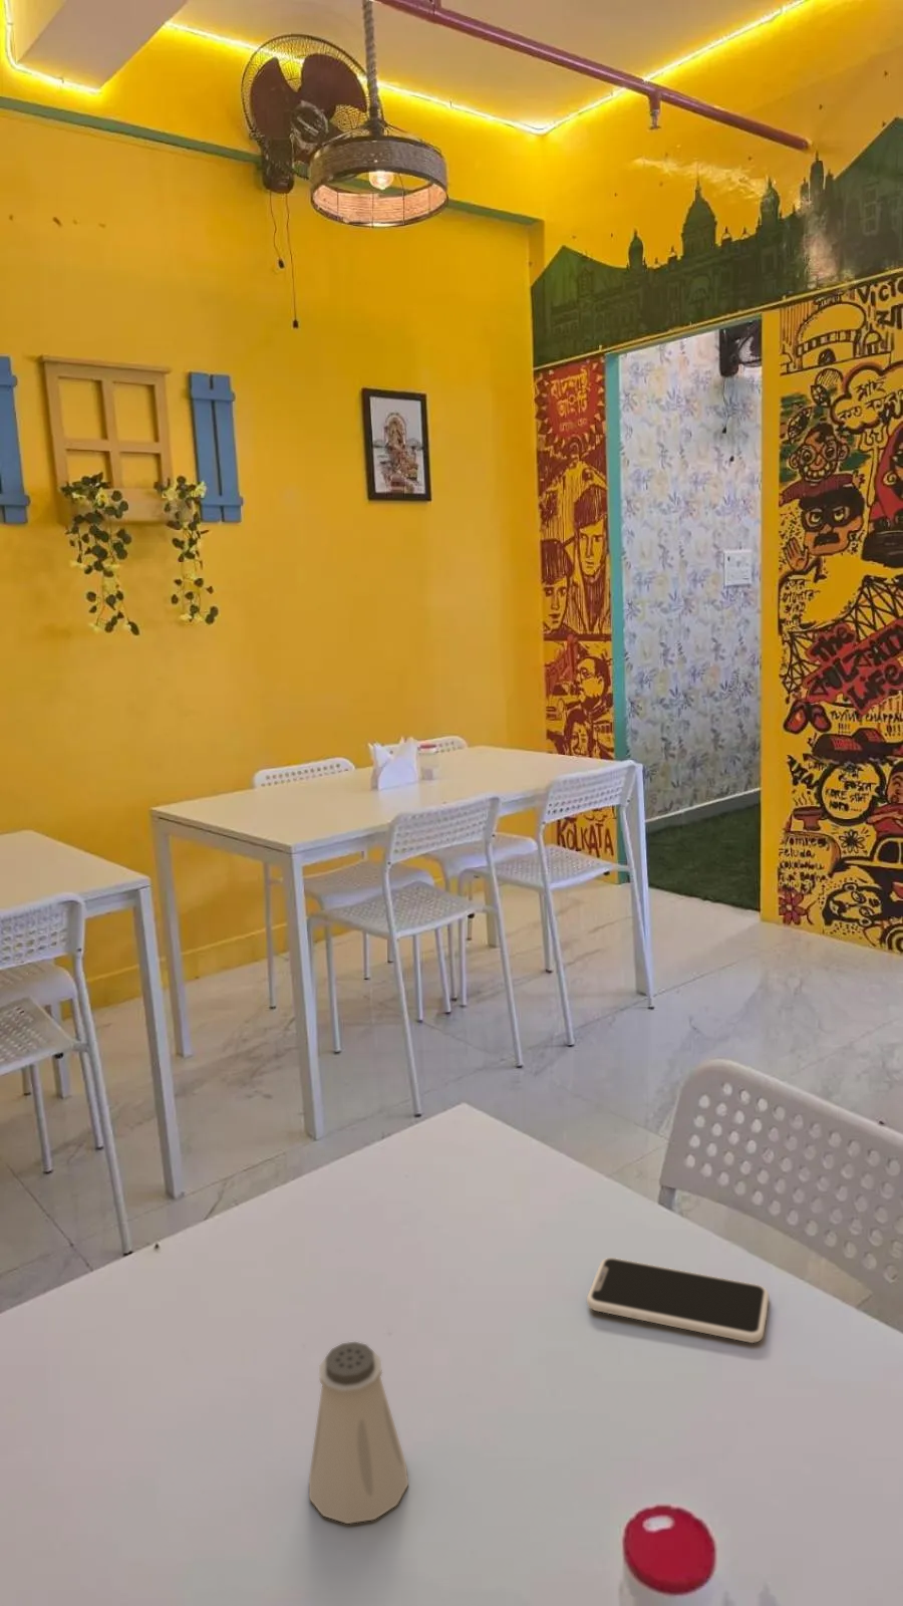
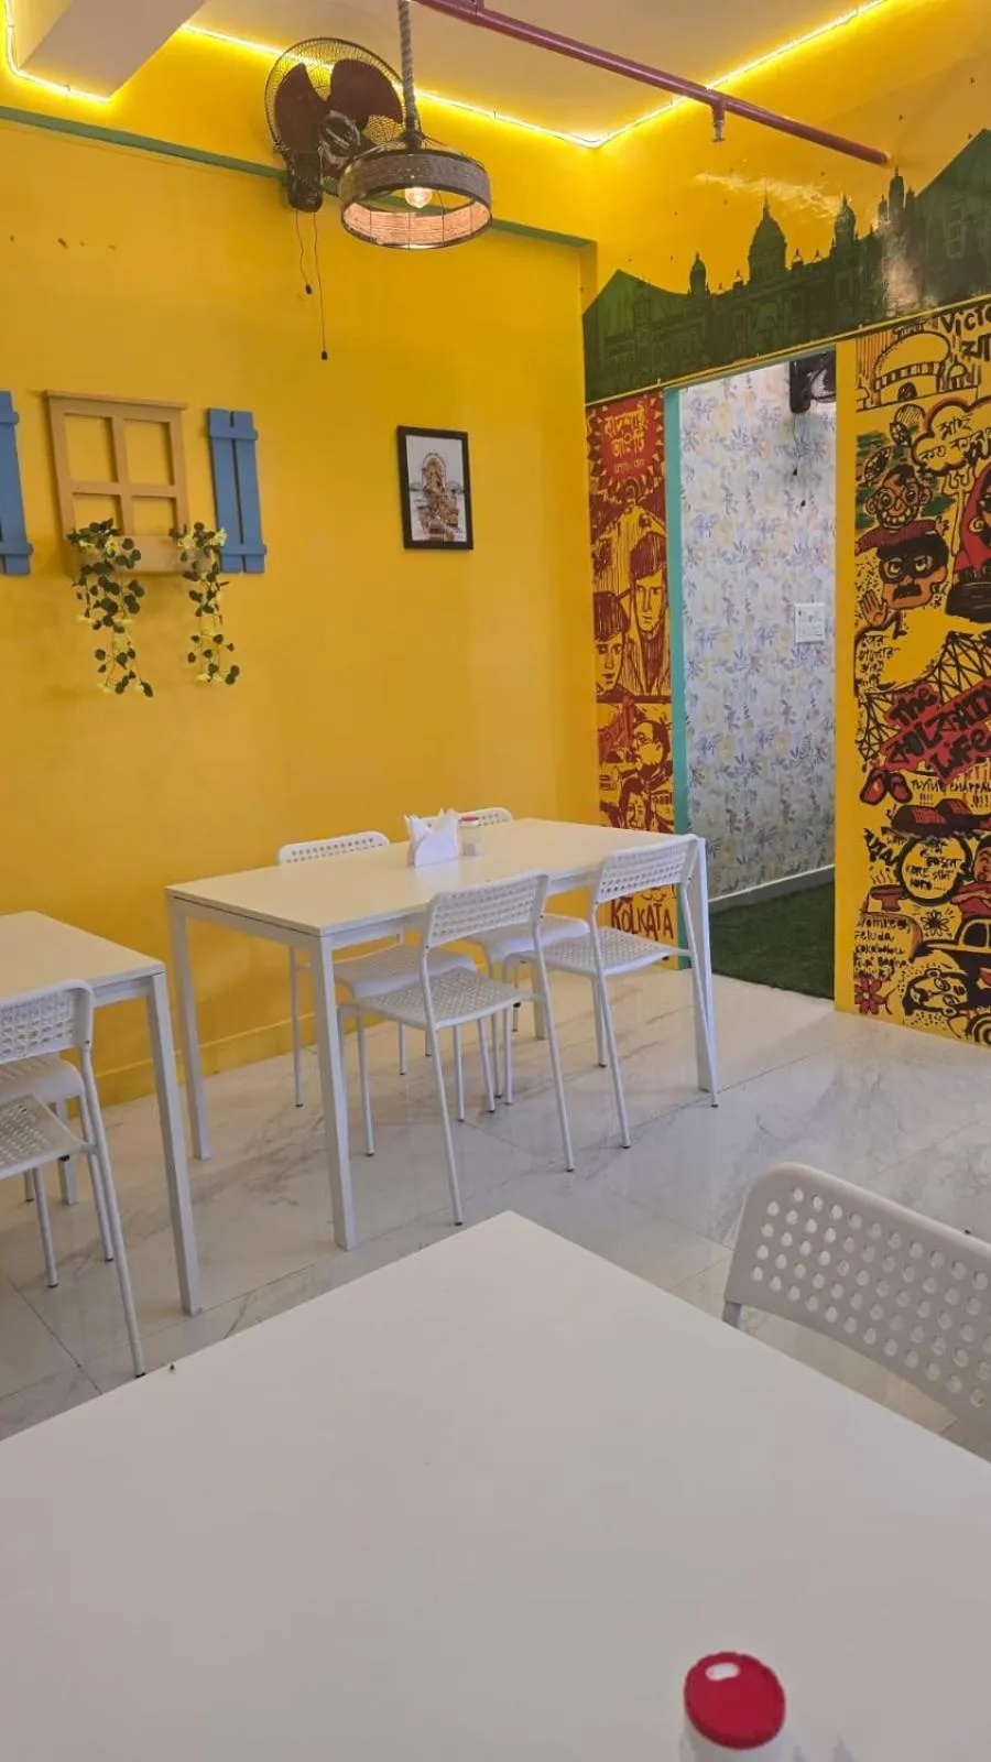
- saltshaker (354, 1421)
- smartphone (677, 1297)
